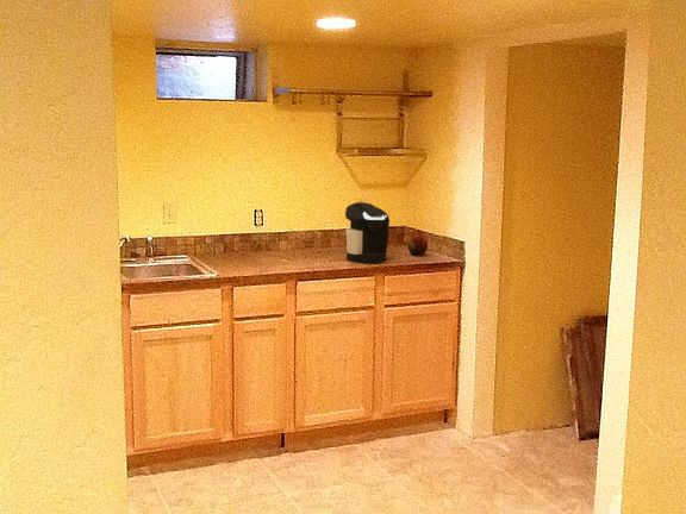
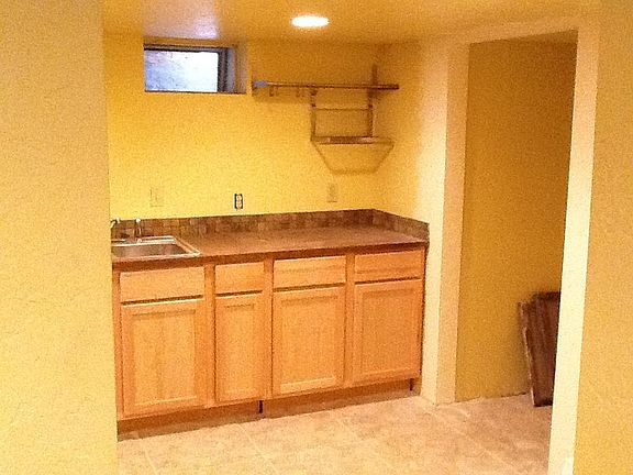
- apple (417, 245)
- coffee maker (367, 231)
